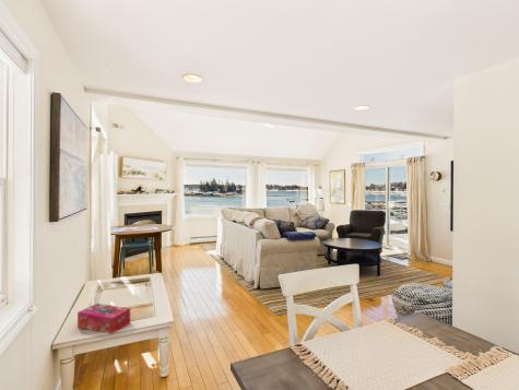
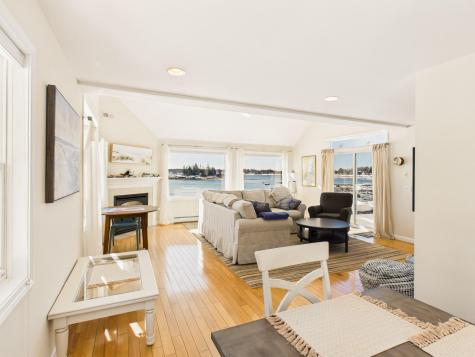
- tissue box (104, 317)
